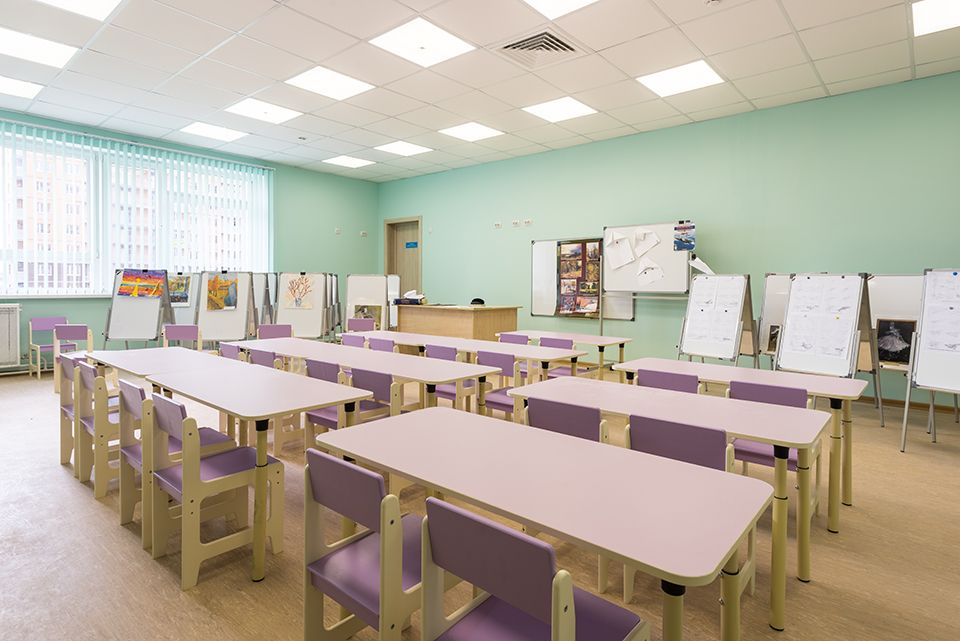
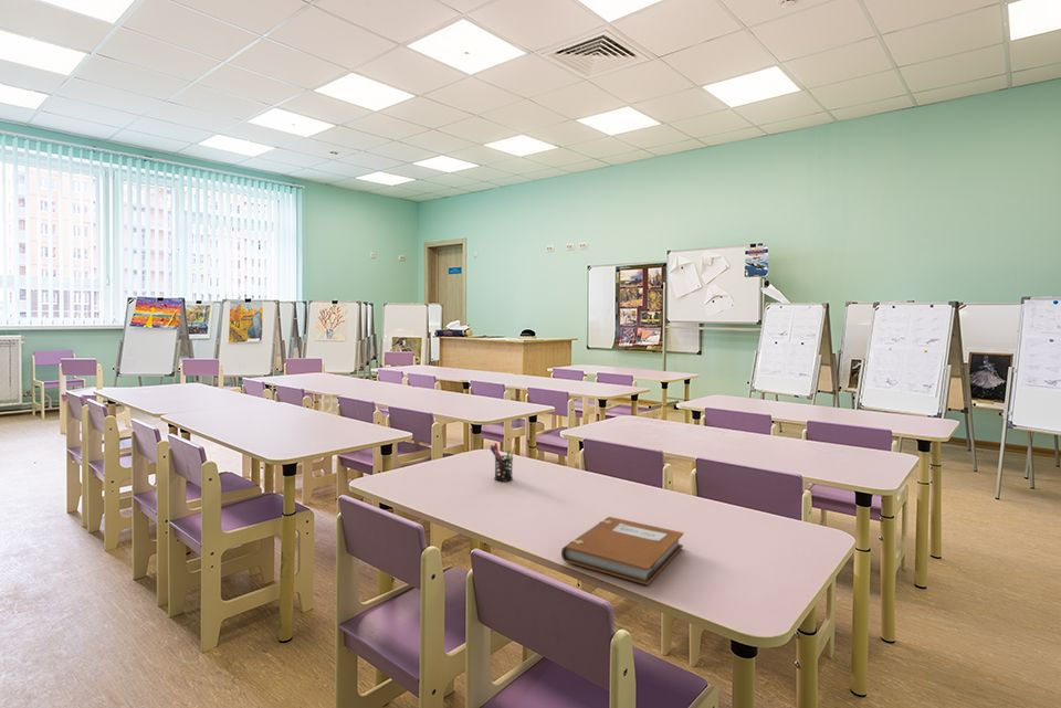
+ notebook (624, 545)
+ pen holder (503, 461)
